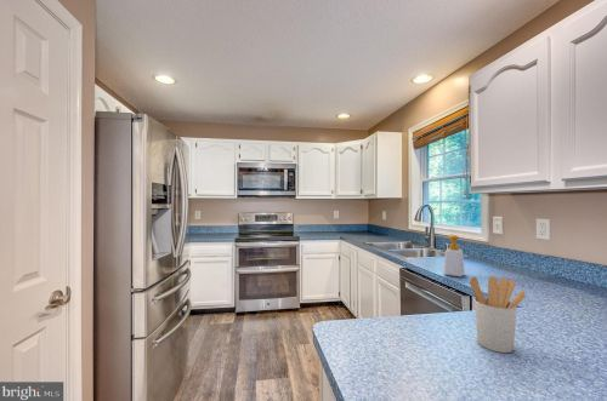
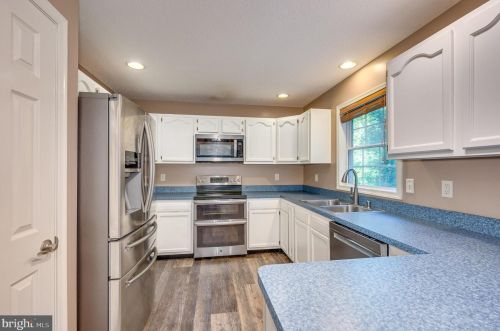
- soap bottle (454, 253)
- utensil holder (497, 310)
